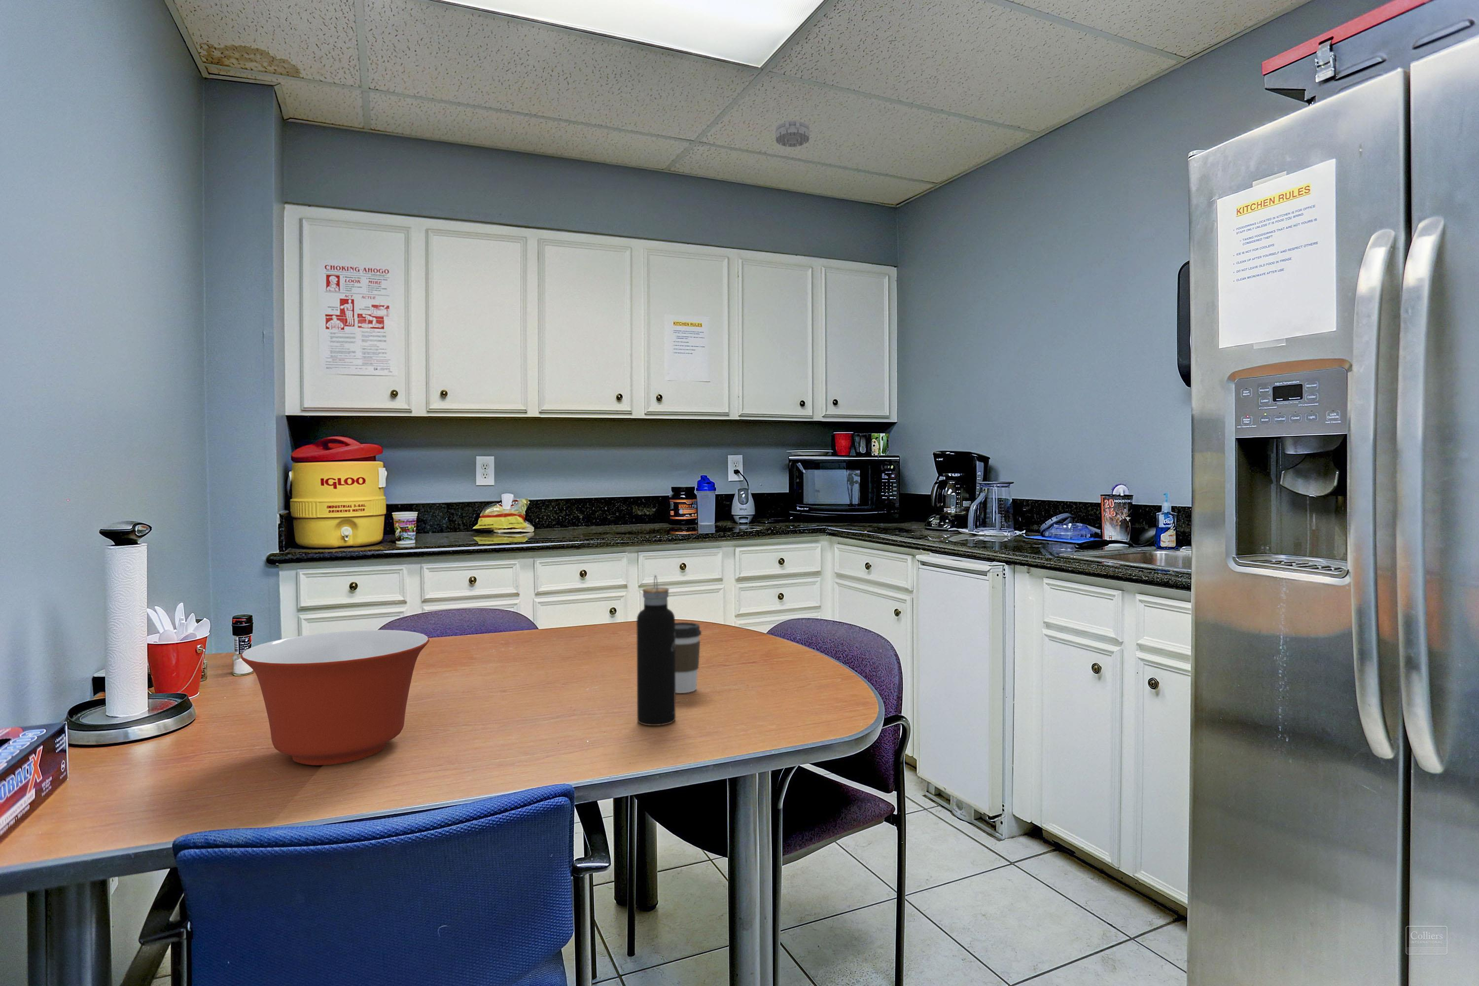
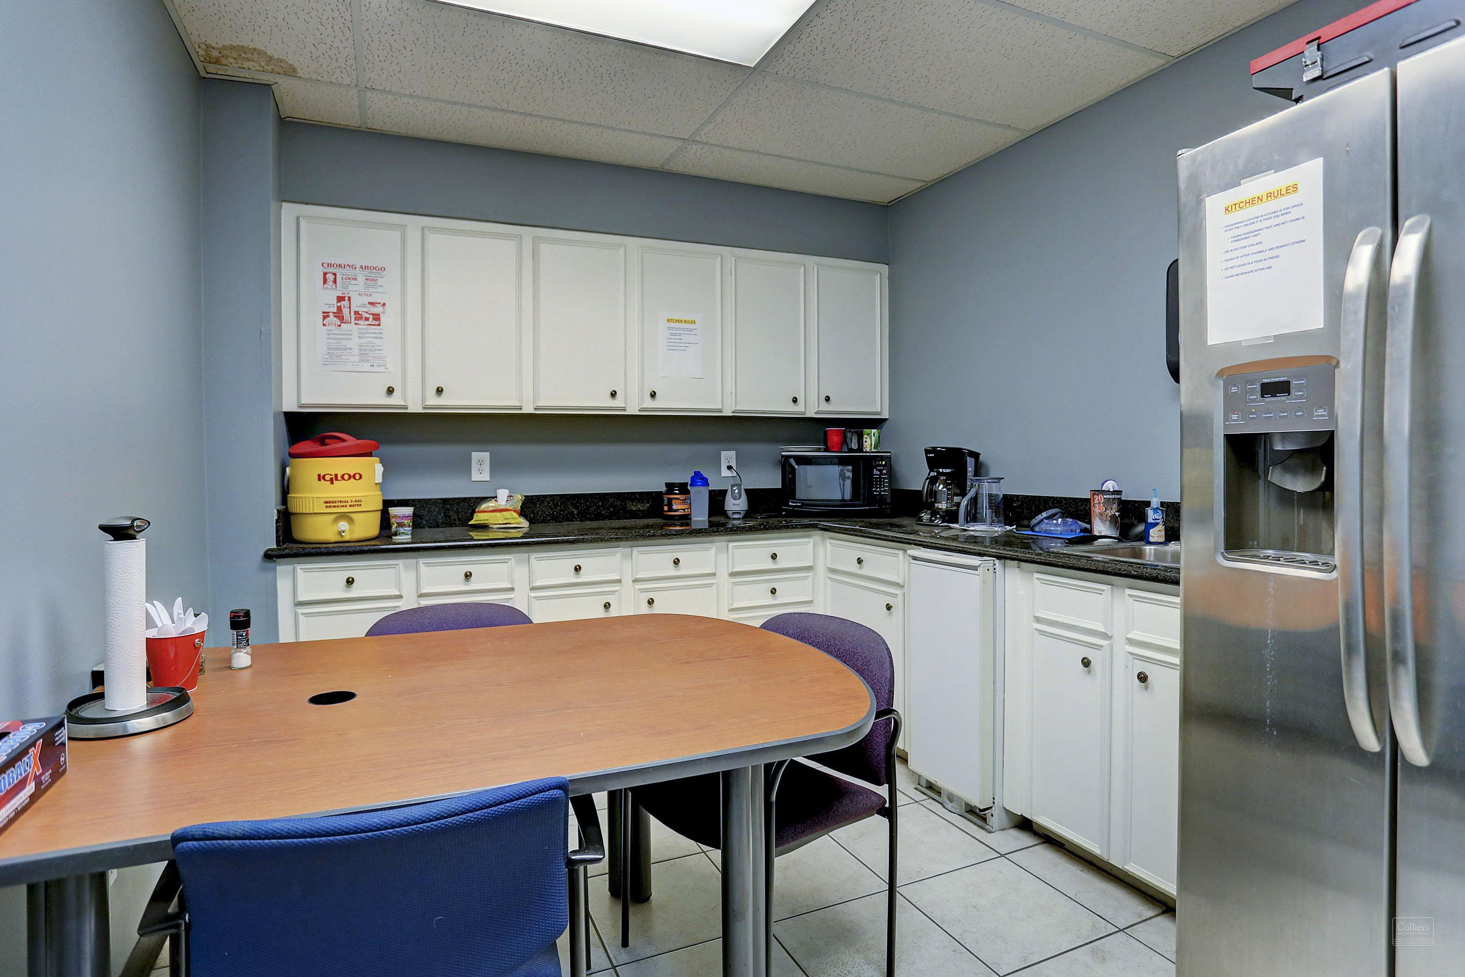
- coffee cup (681, 657)
- mixing bowl (340, 698)
- smoke detector (792, 133)
- water bottle (656, 647)
